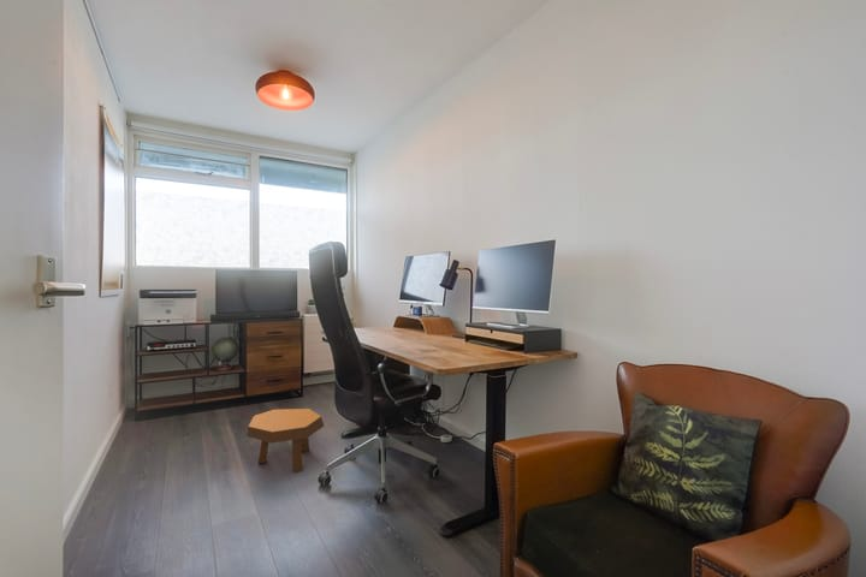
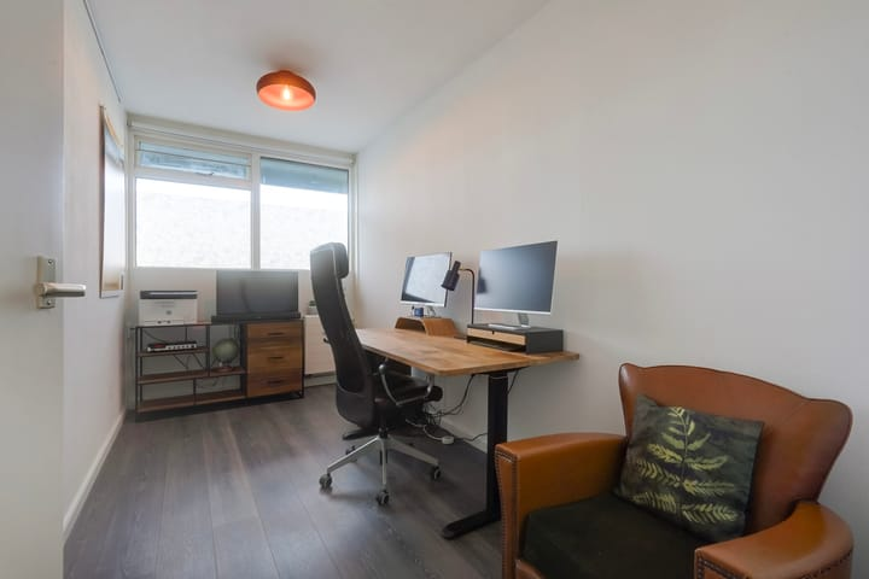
- footstool (284, 439)
